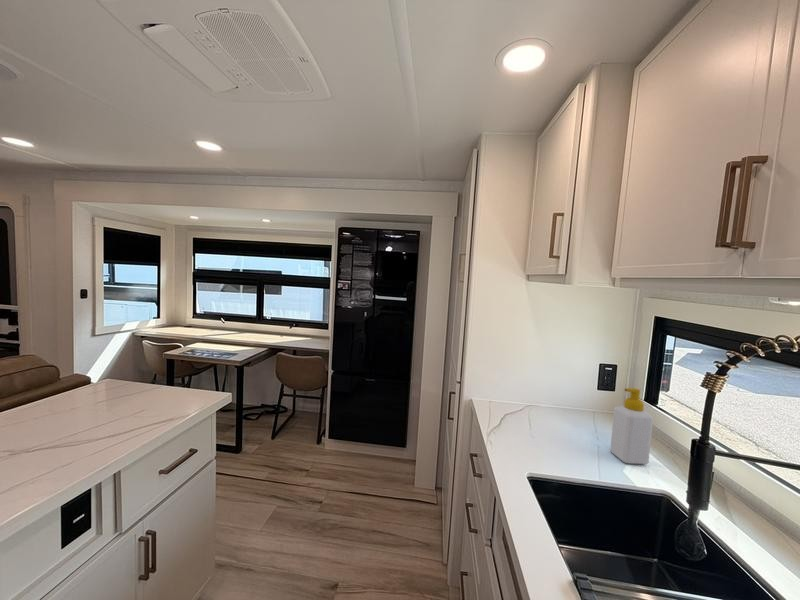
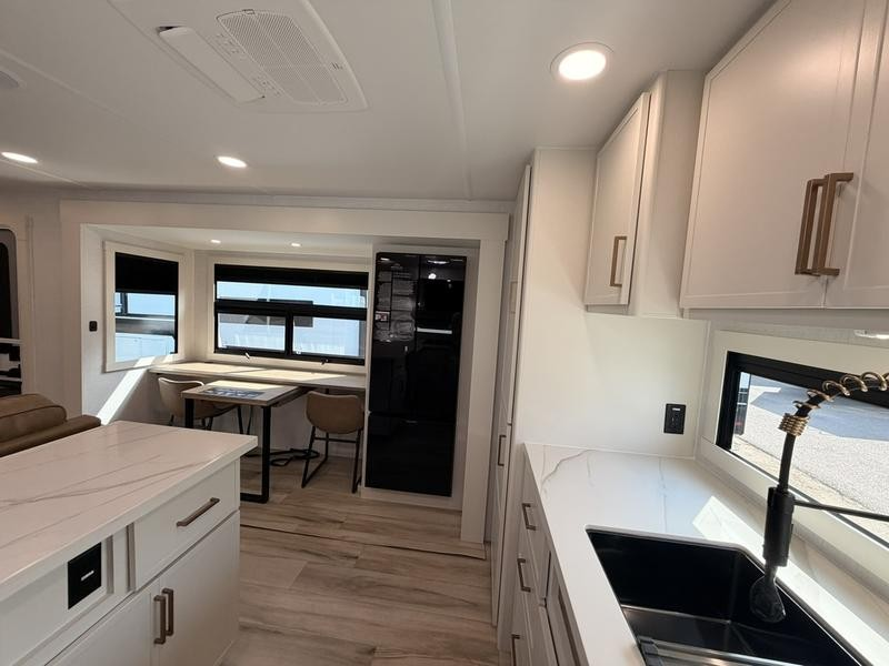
- soap bottle (632, 423)
